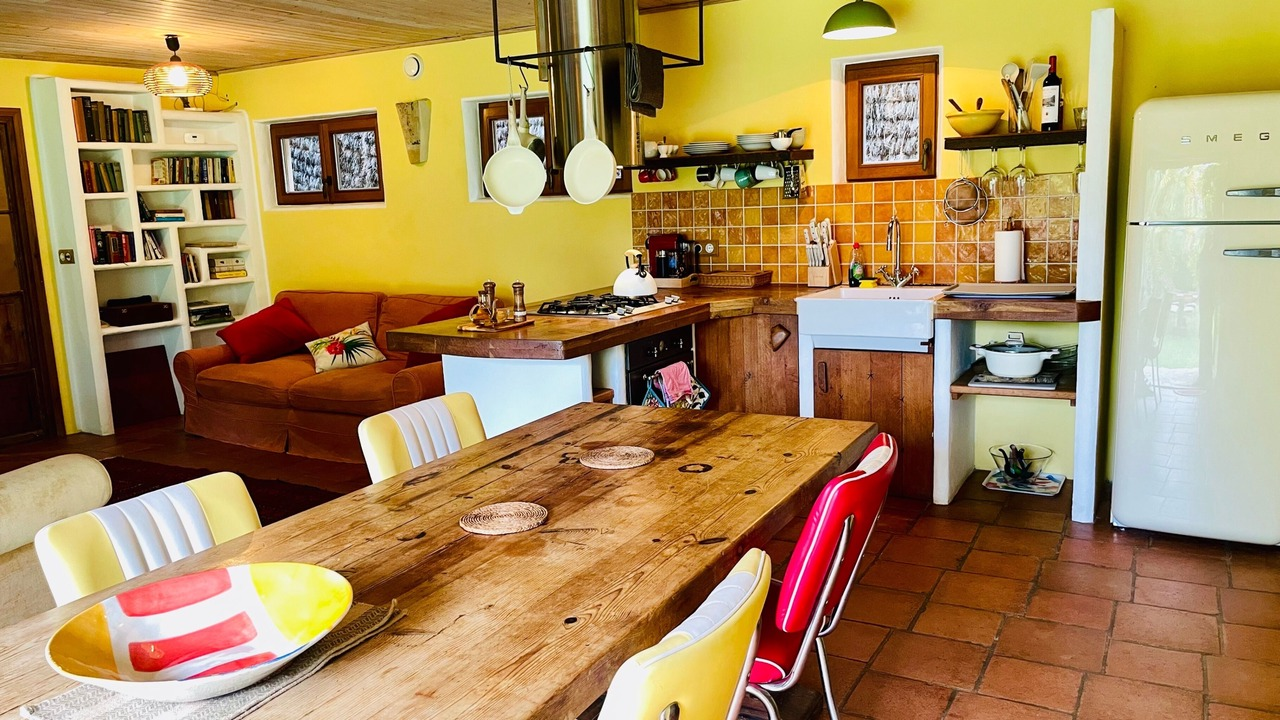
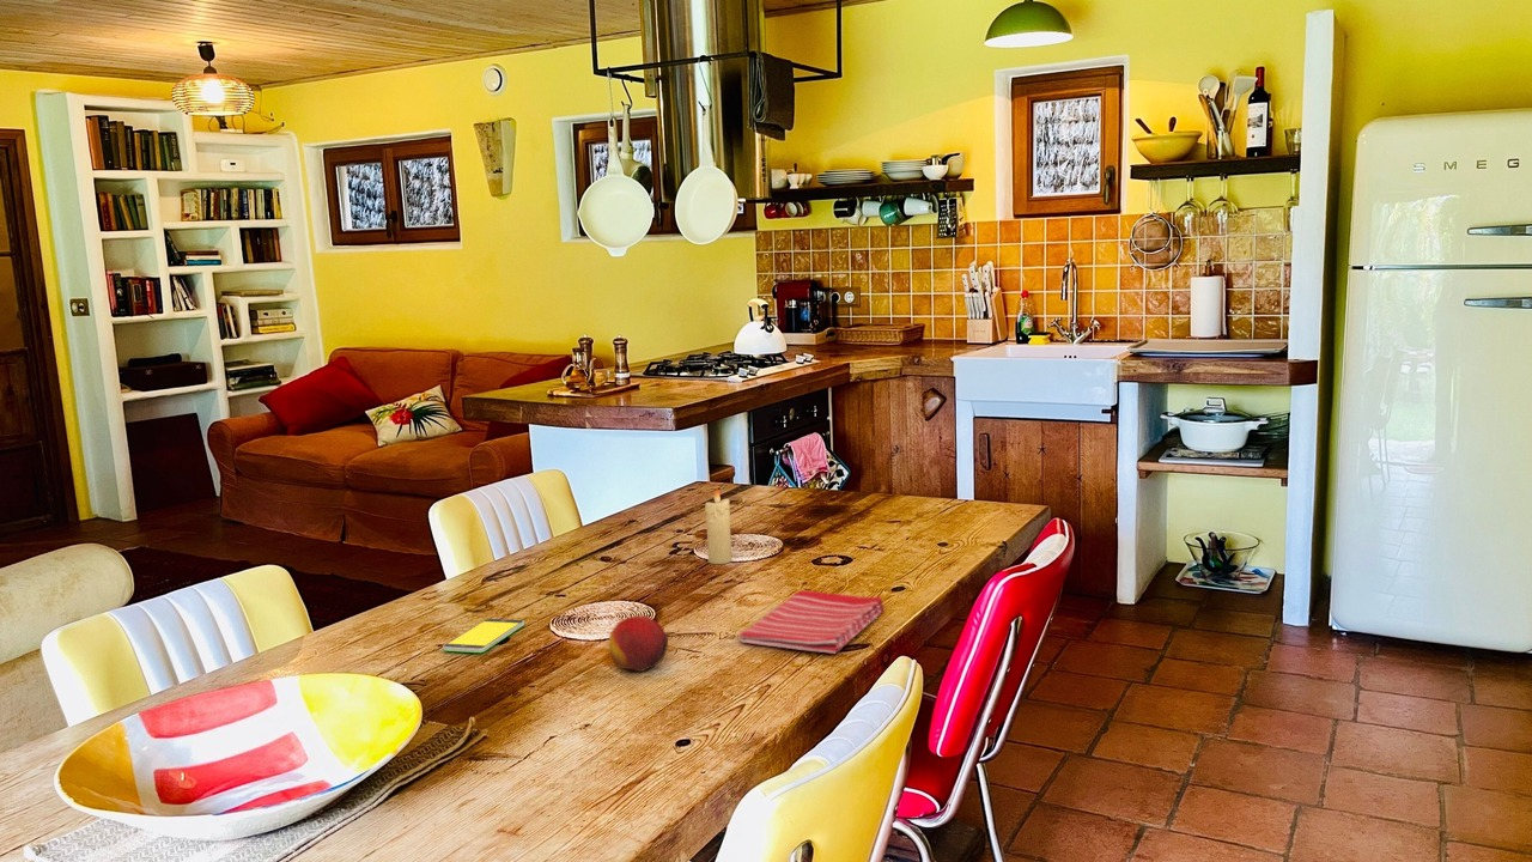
+ fruit (637, 643)
+ candle (717, 524)
+ smartphone (485, 635)
+ dish towel (814, 619)
